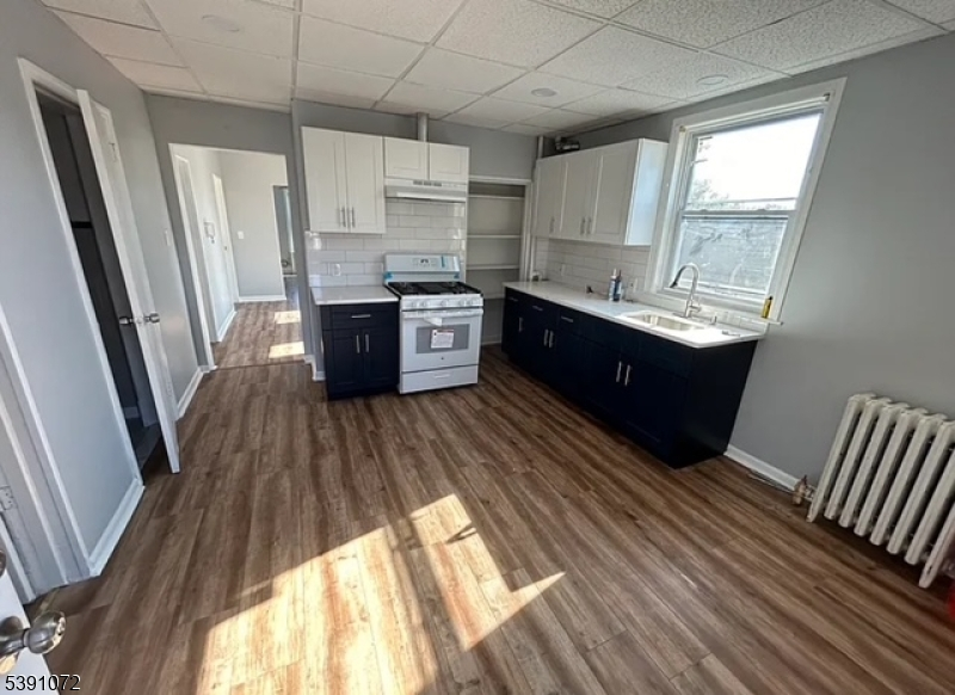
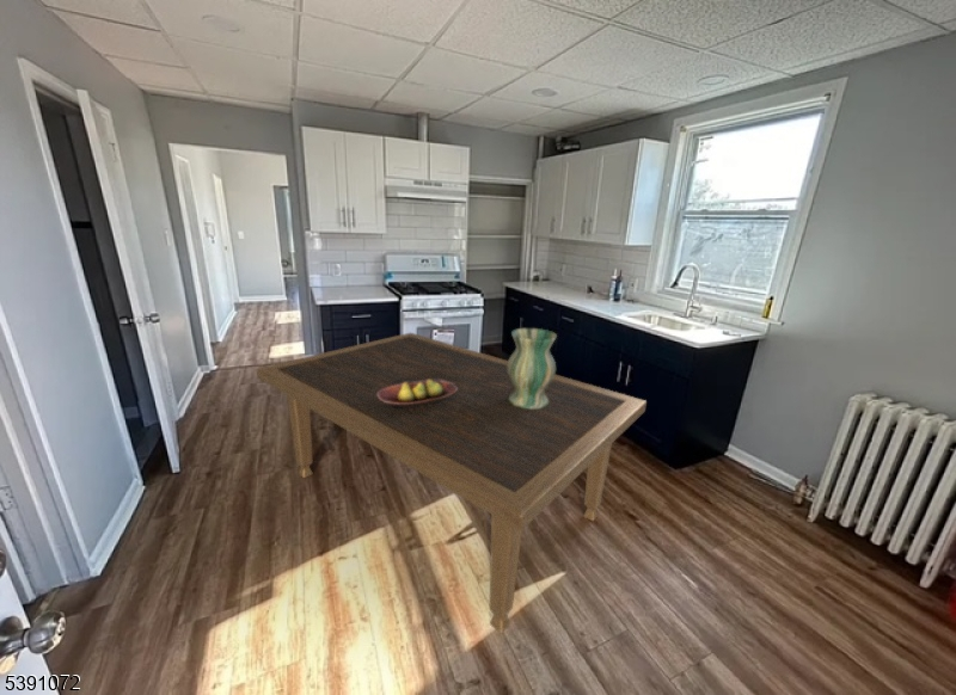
+ dining table (441, 441)
+ fruit bowl (417, 390)
+ vase (531, 368)
